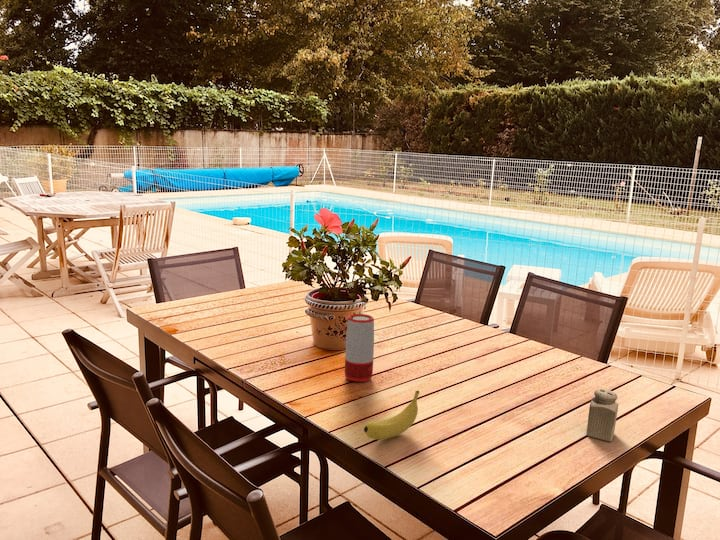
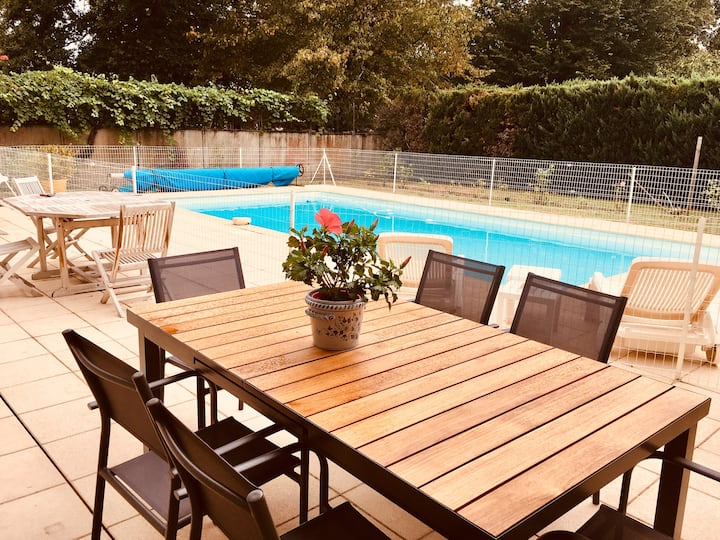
- fruit (392, 417)
- salt shaker (603, 413)
- speaker (359, 347)
